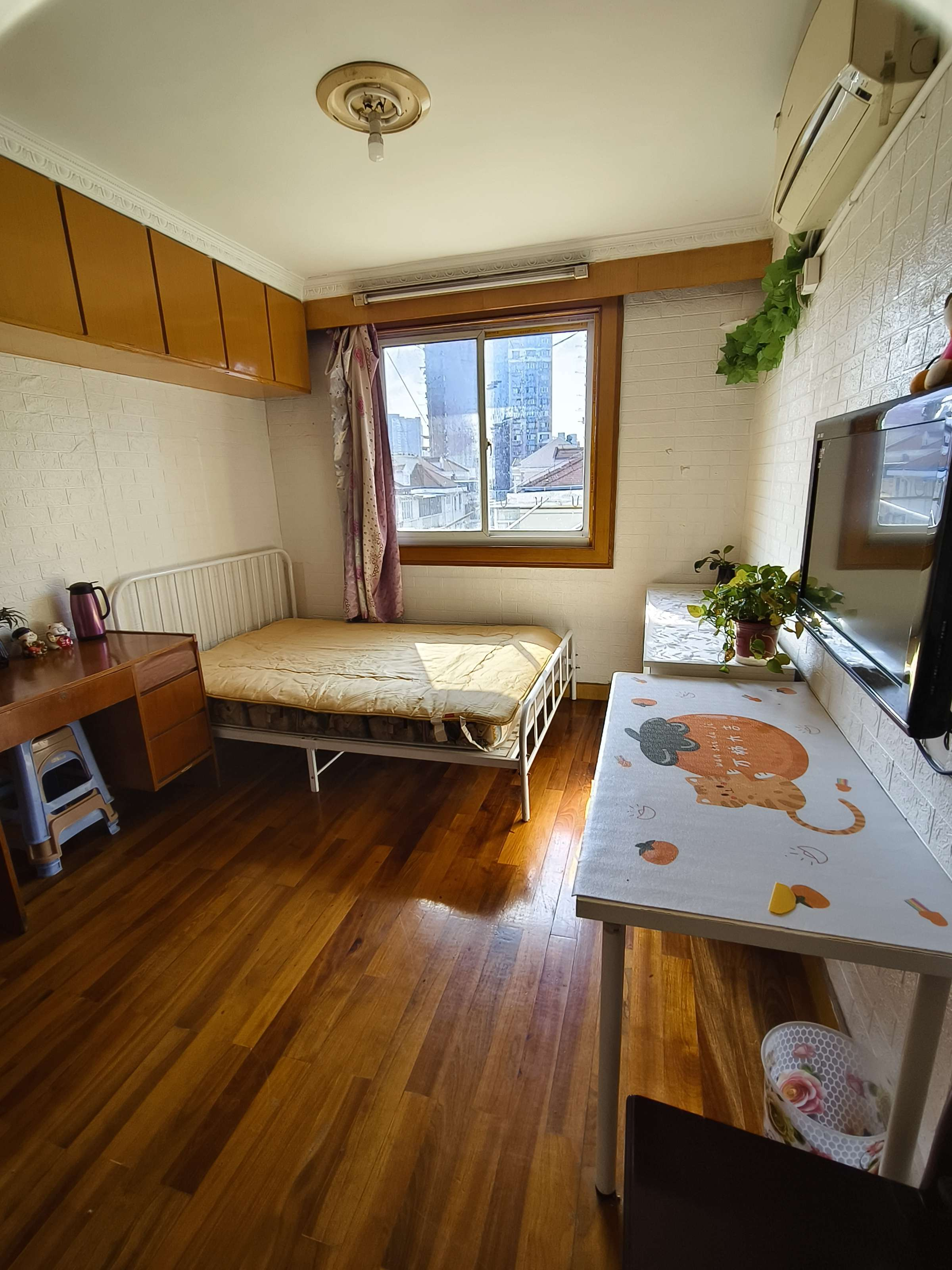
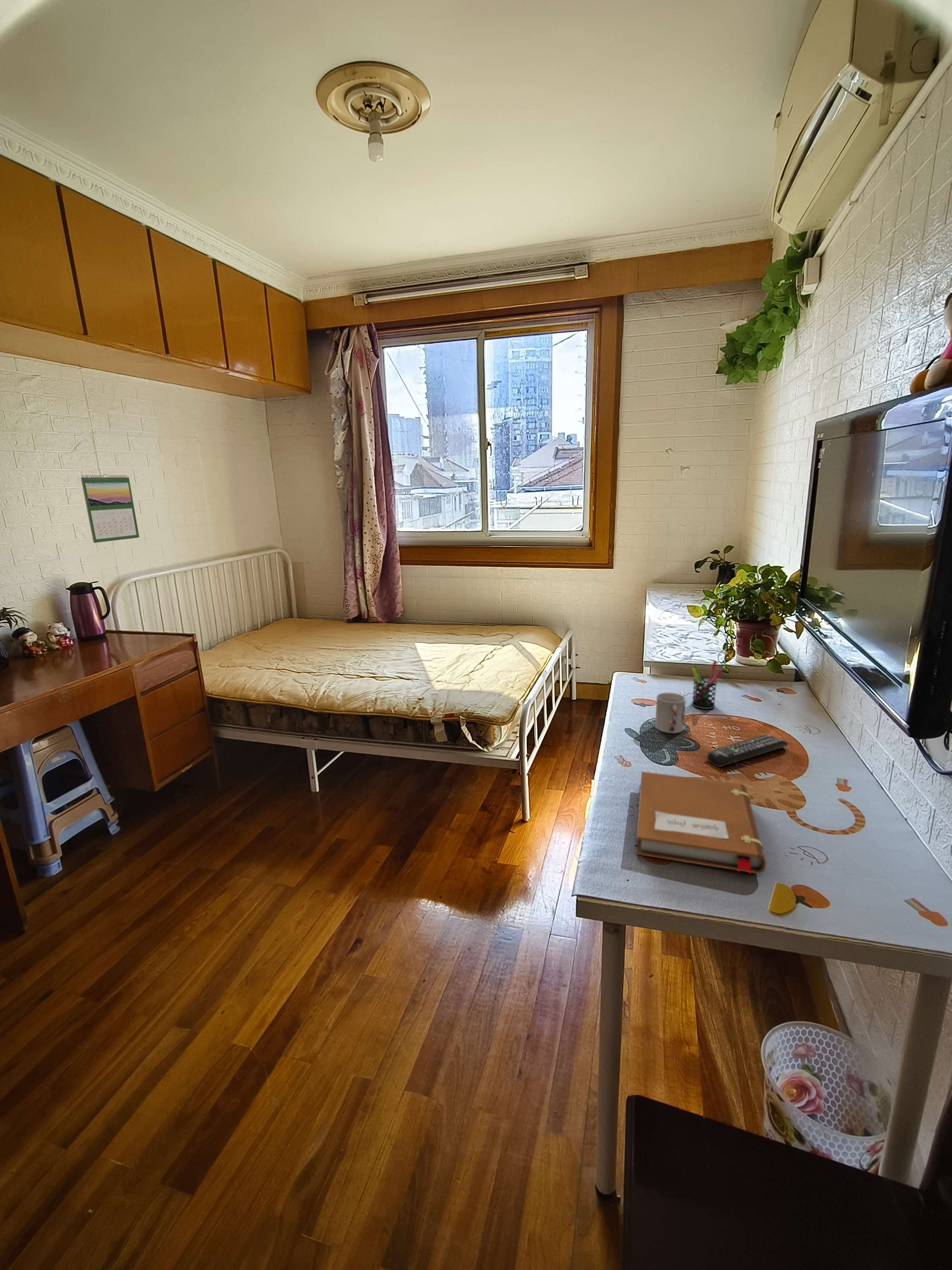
+ cup (671, 715)
+ notebook (696, 819)
+ pen holder (704, 683)
+ remote control (749, 750)
+ calendar (111, 508)
